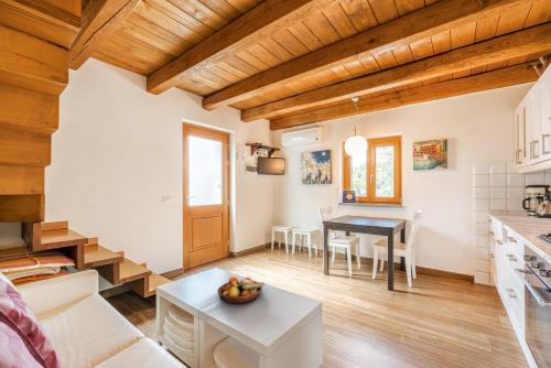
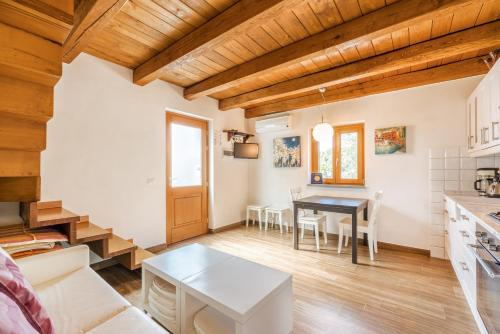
- fruit bowl (240, 285)
